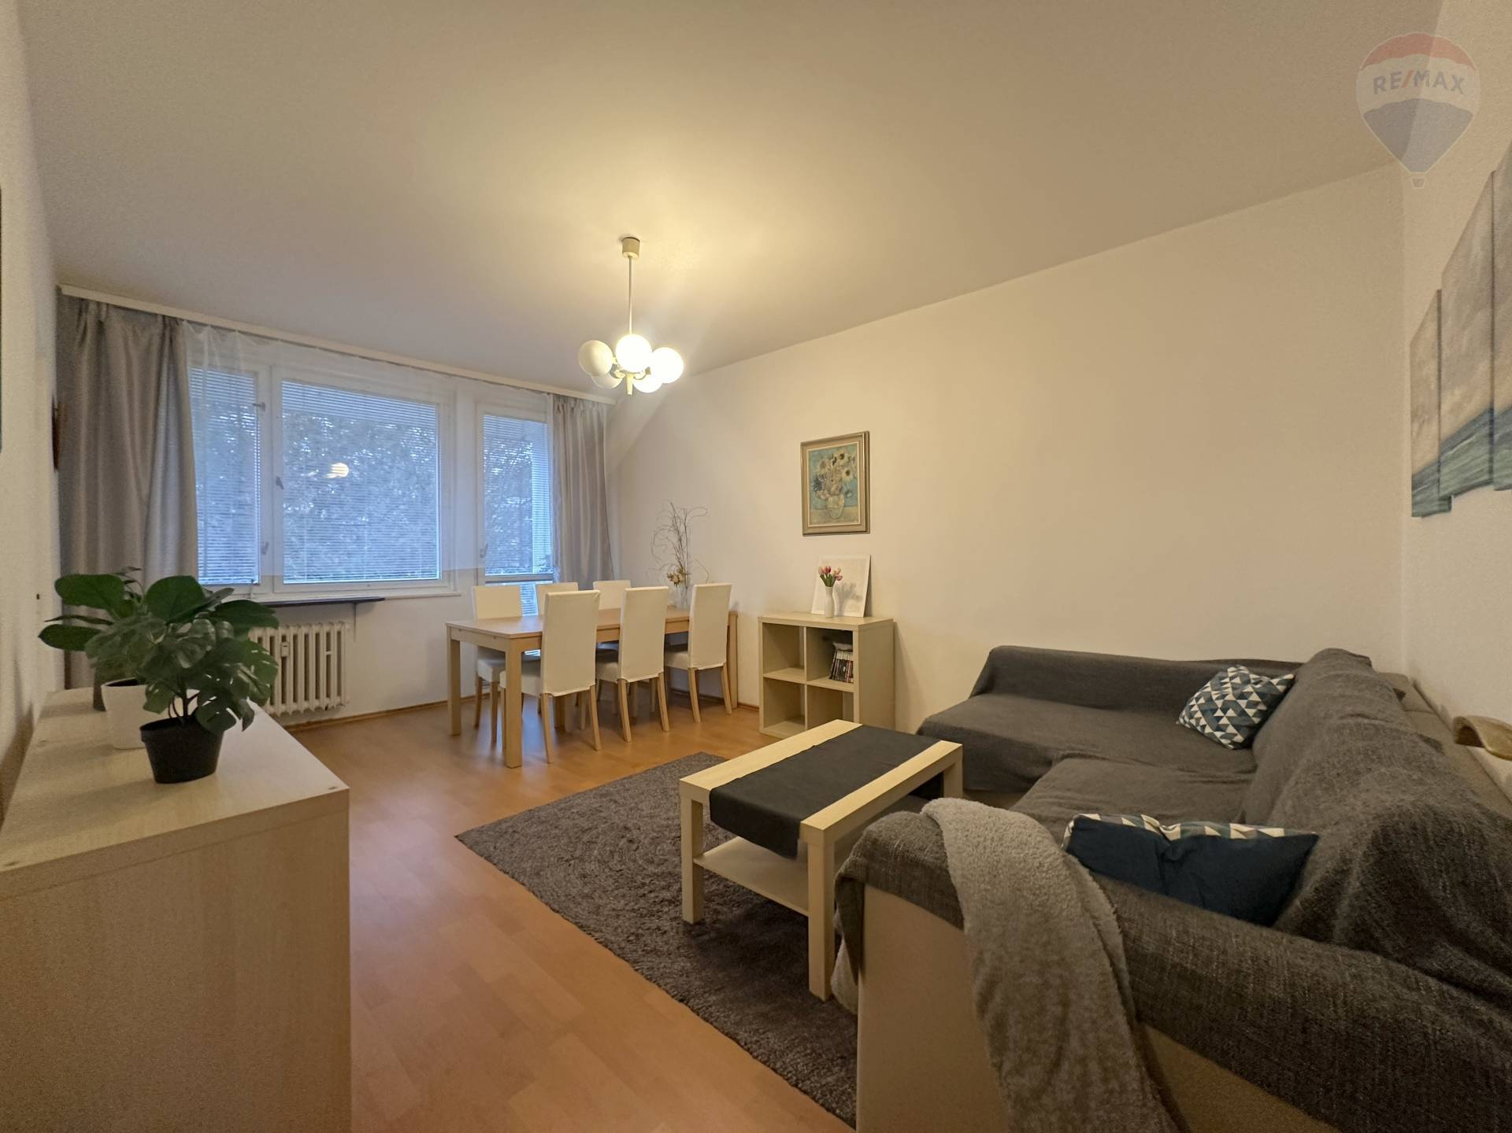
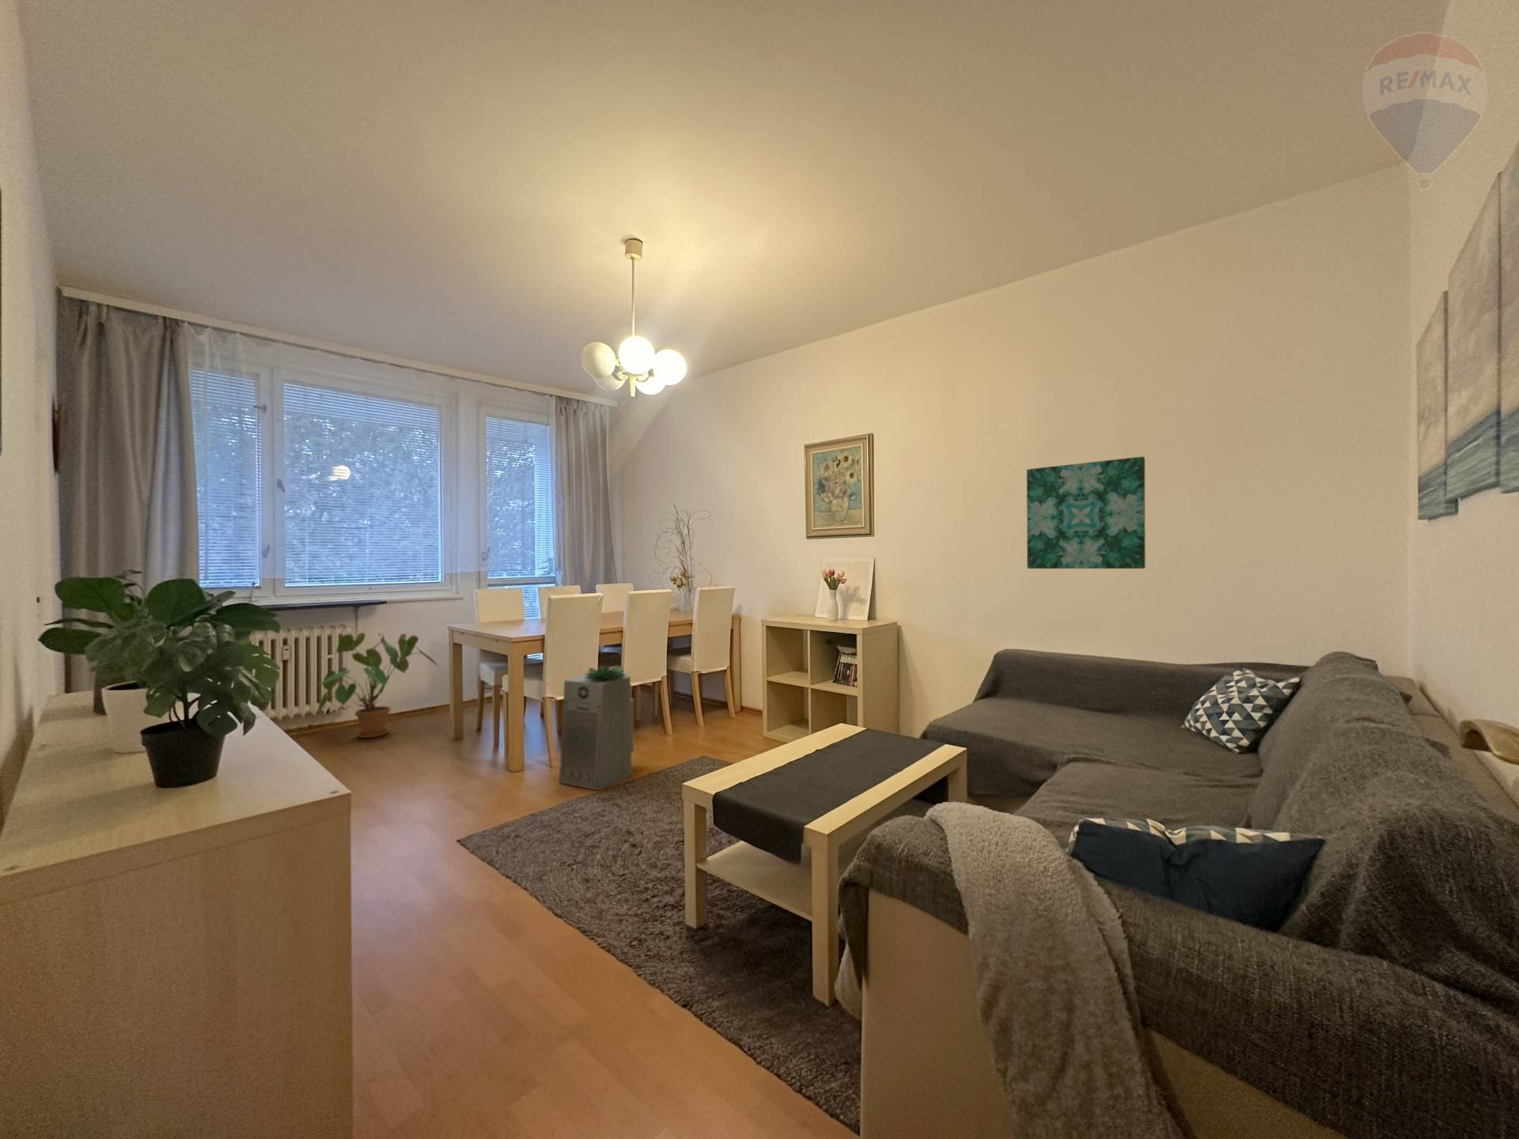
+ wall art (1082, 516)
+ house plant (378, 681)
+ succulent plant (604, 672)
+ fan (602, 725)
